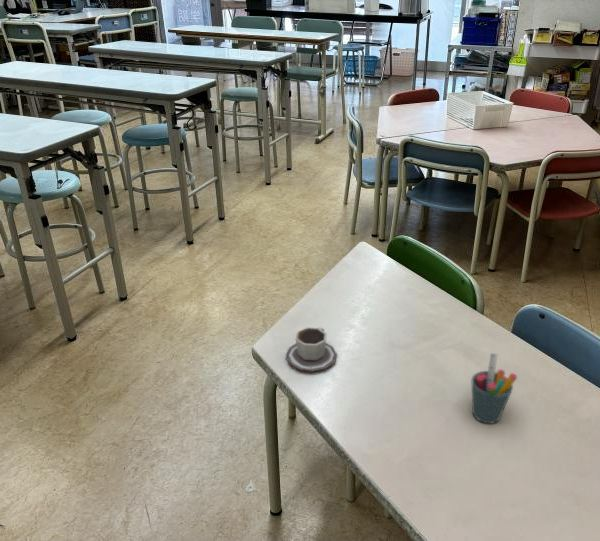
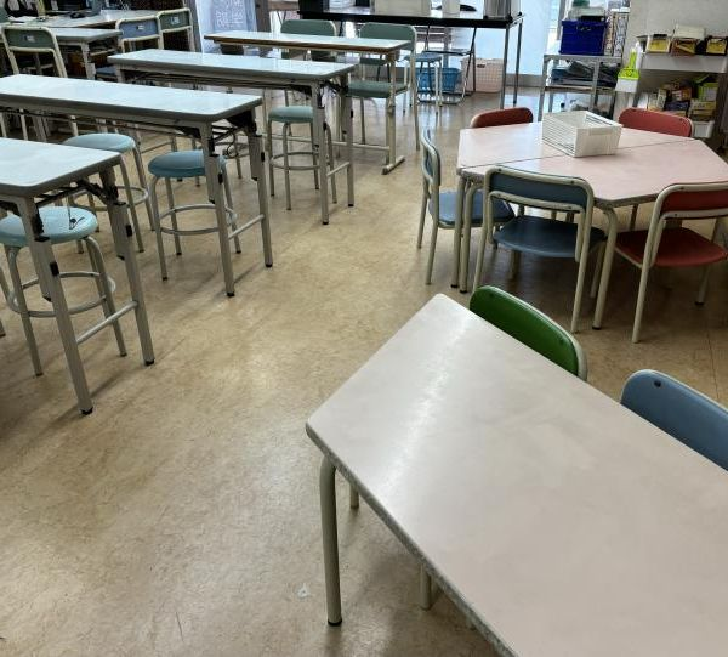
- pen holder (491, 390)
- cup (311, 346)
